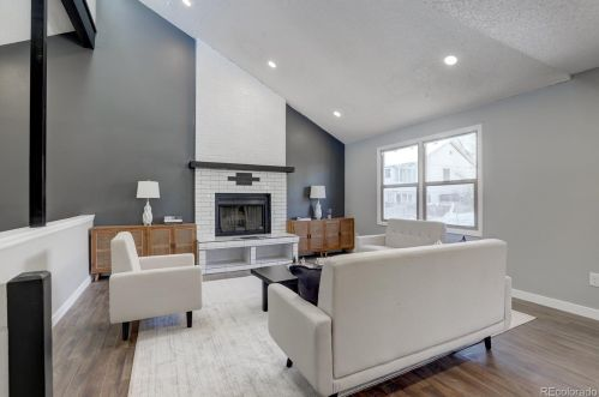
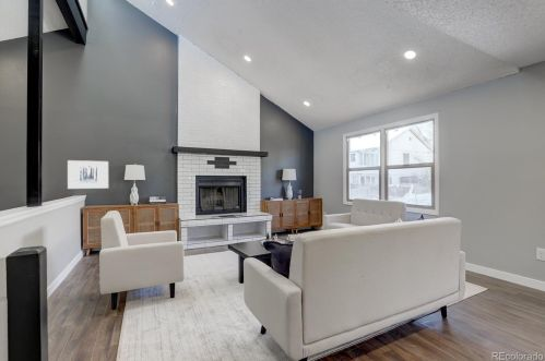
+ wall art (88, 175)
